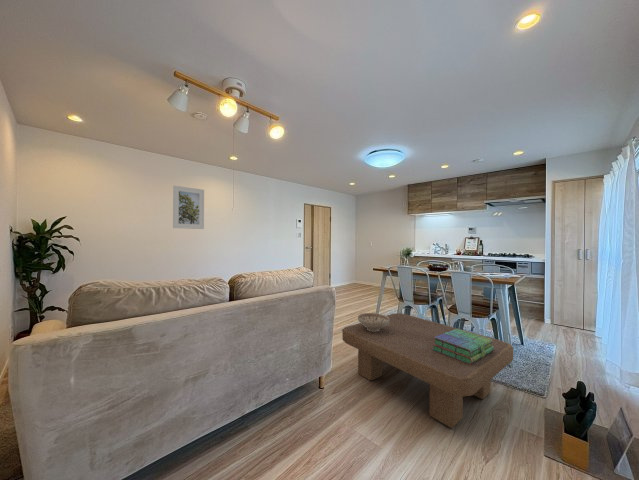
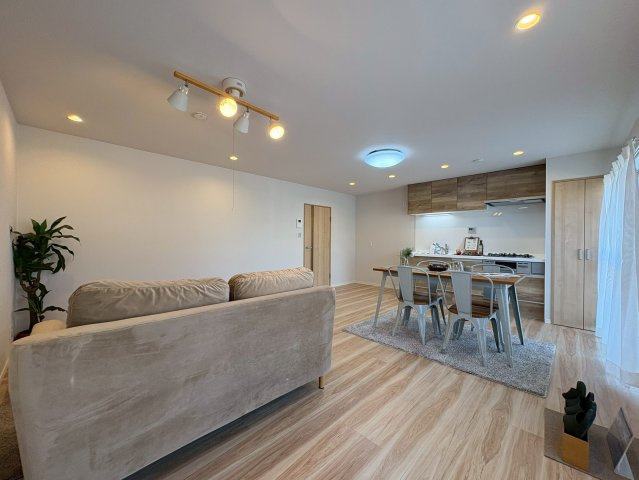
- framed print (189, 208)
- stack of books (462, 344)
- decorative bowl (373, 323)
- coffee table (420, 359)
